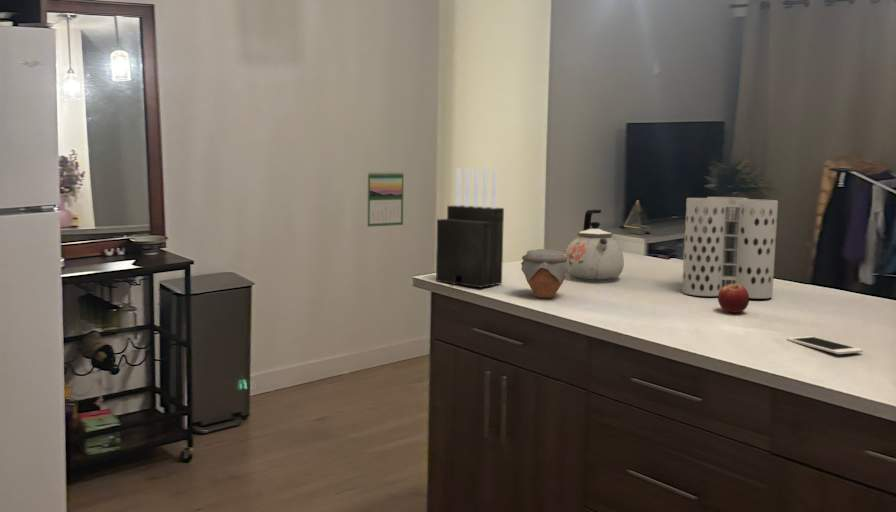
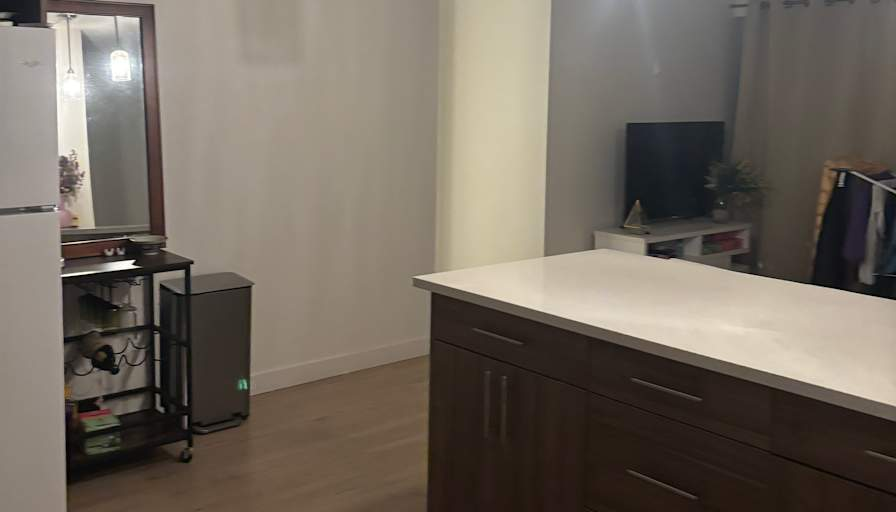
- calendar (385, 198)
- knife block (467, 226)
- utensil holder (734, 246)
- cell phone (823, 344)
- fruit (733, 298)
- kettle (594, 243)
- jar (545, 273)
